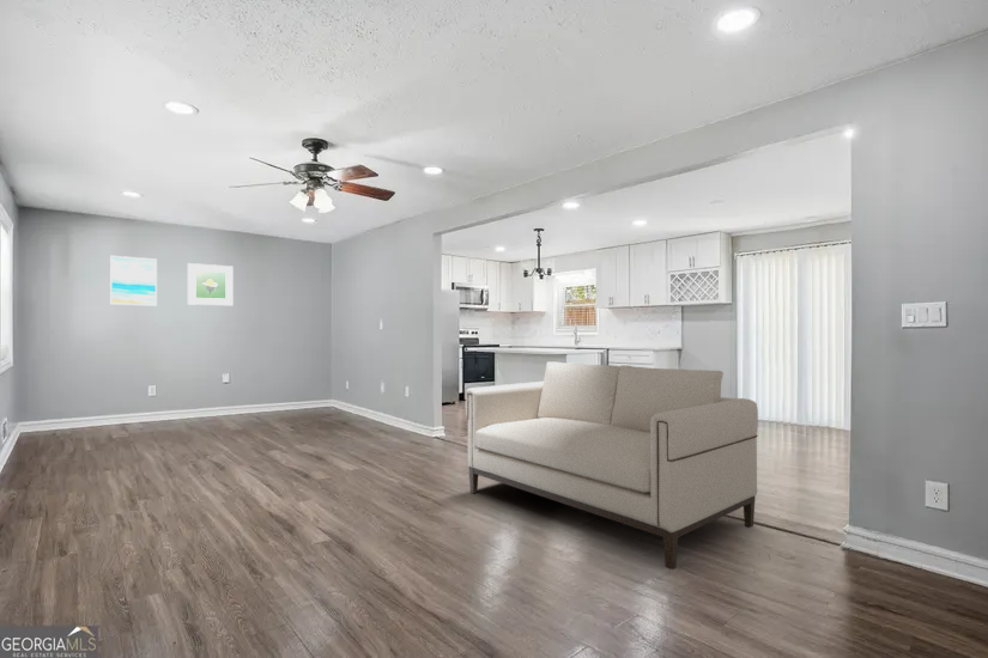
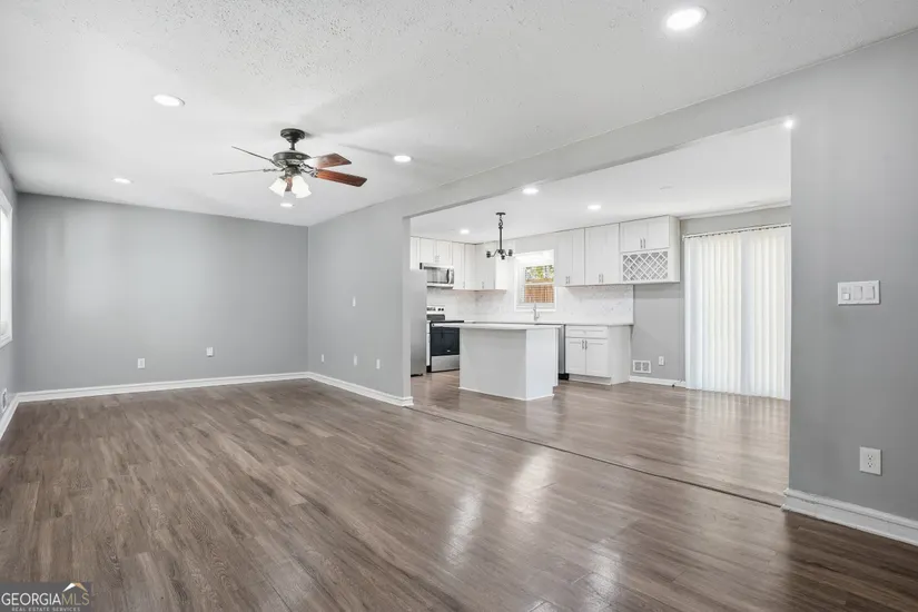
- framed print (211, 285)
- wall art (133, 281)
- sofa (595, 437)
